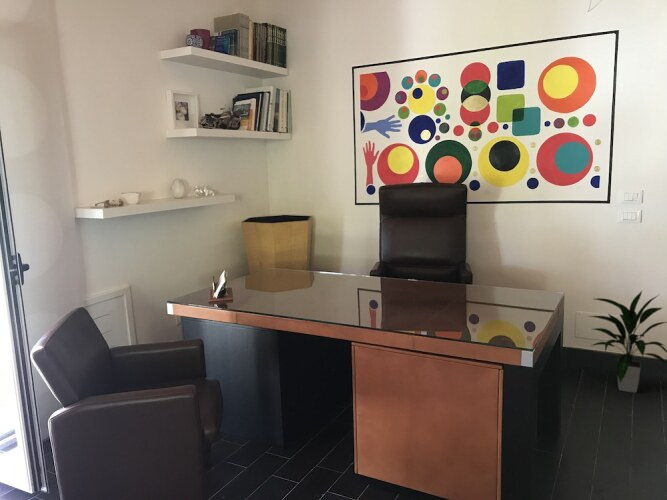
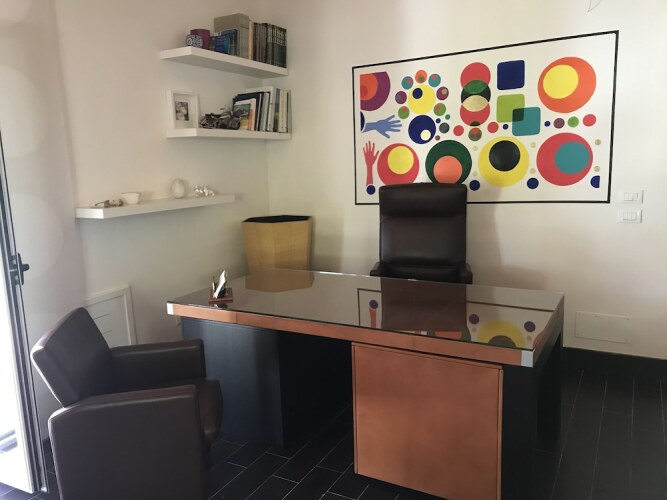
- indoor plant (628, 340)
